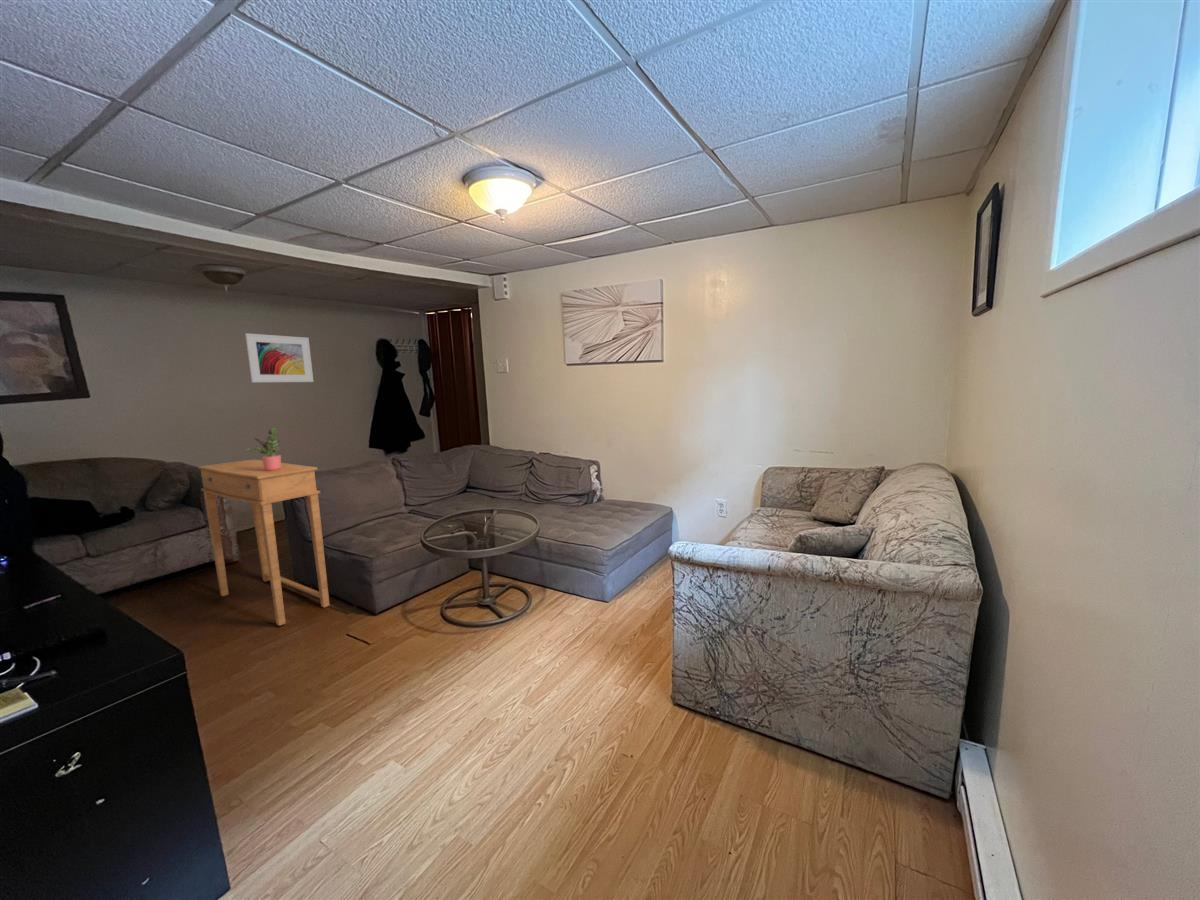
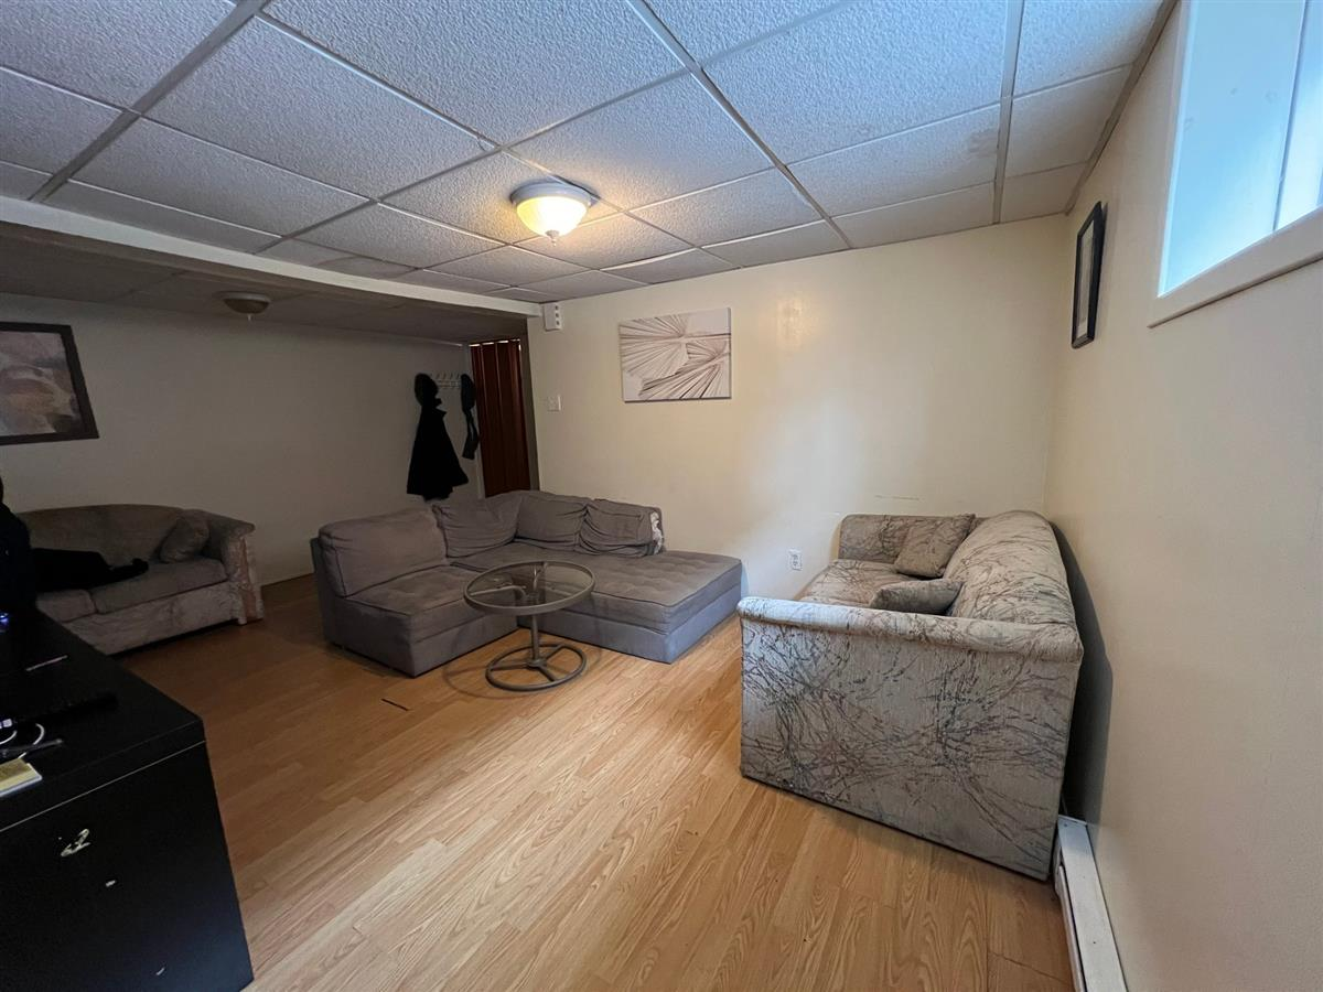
- potted plant (262, 449)
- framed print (281, 359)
- side table (263, 535)
